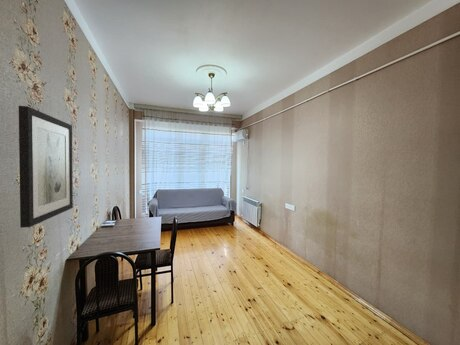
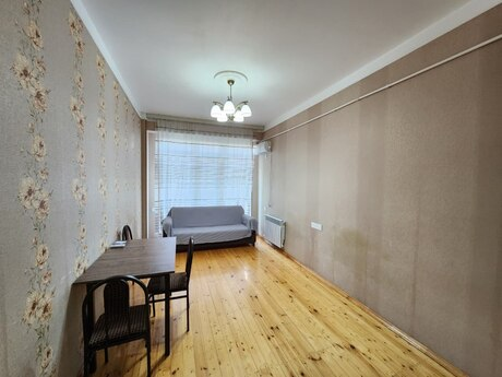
- wall art (51, 167)
